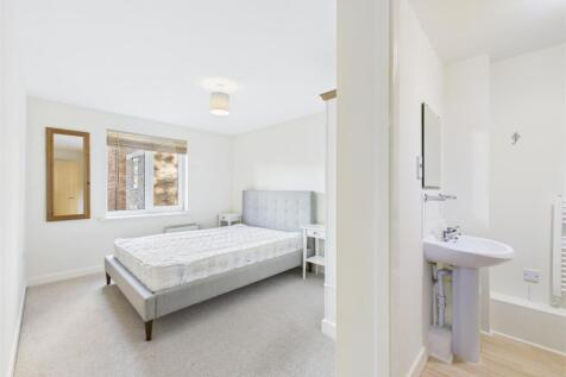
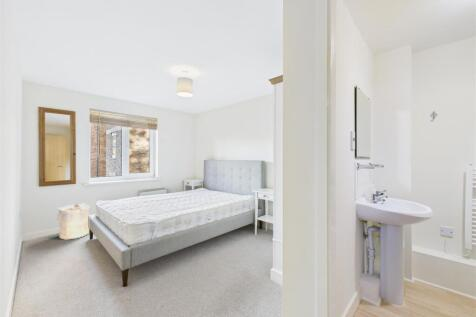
+ laundry hamper (73, 219)
